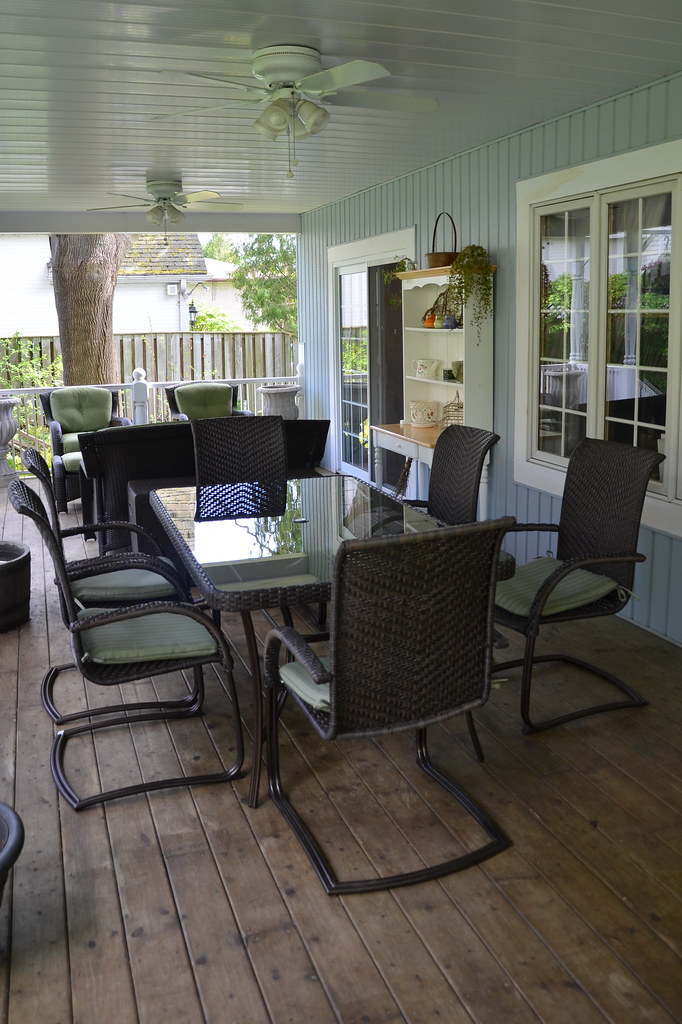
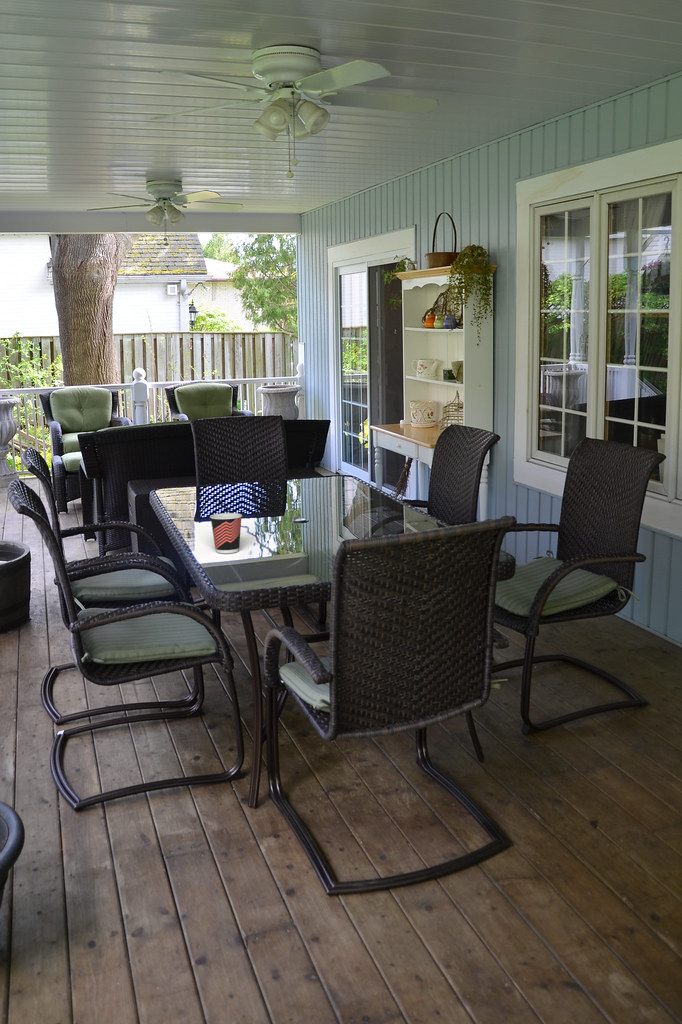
+ cup (226, 533)
